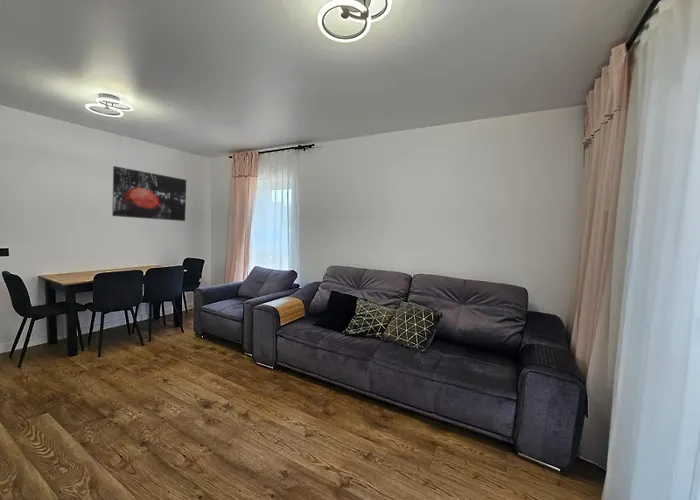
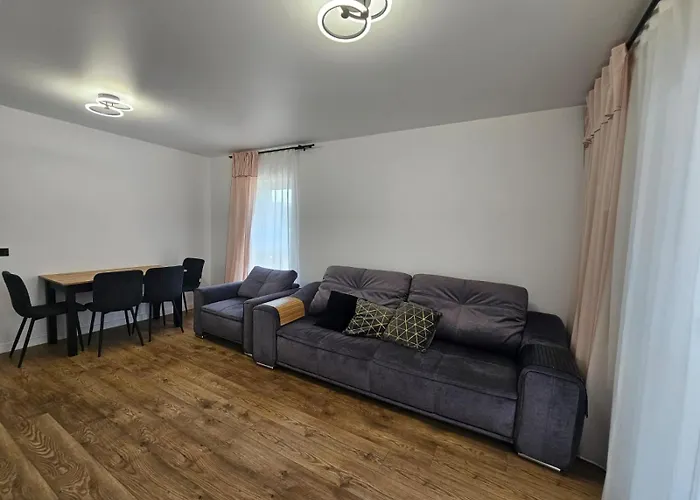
- wall art (152, 196)
